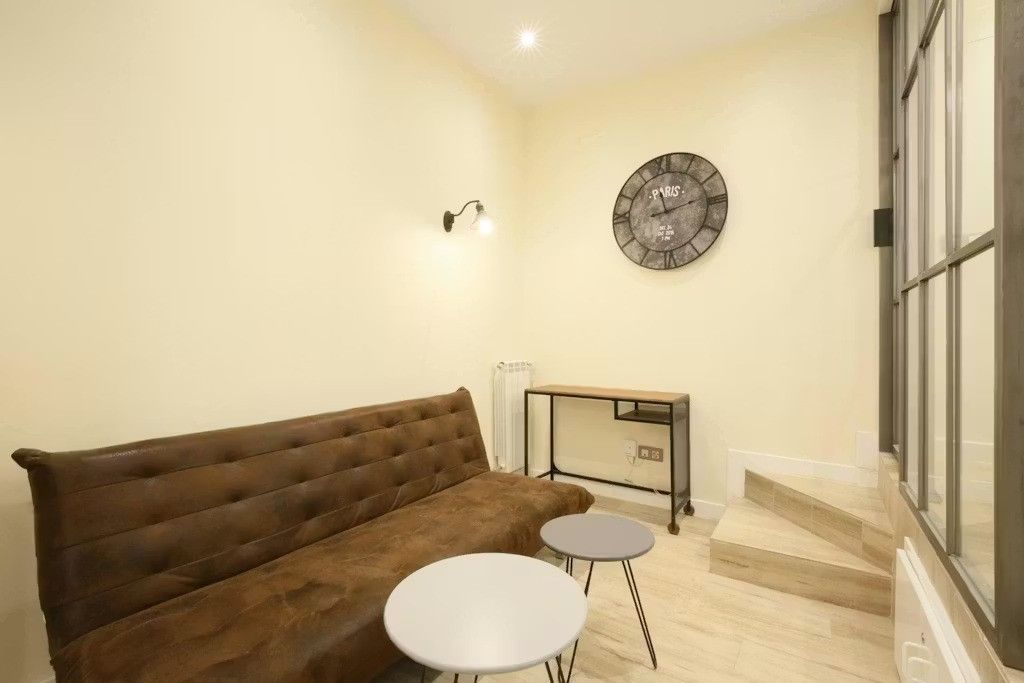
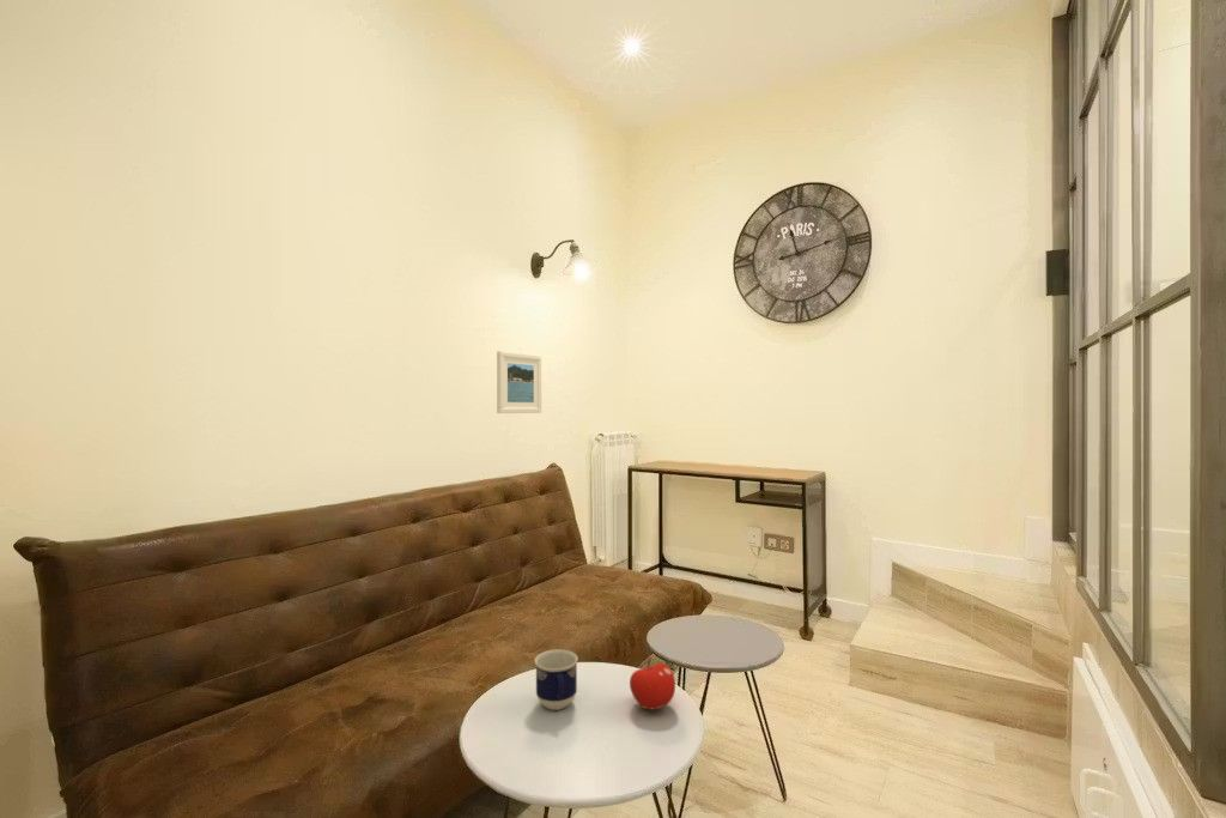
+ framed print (520, 383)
+ fruit (653, 684)
+ cup (557, 684)
